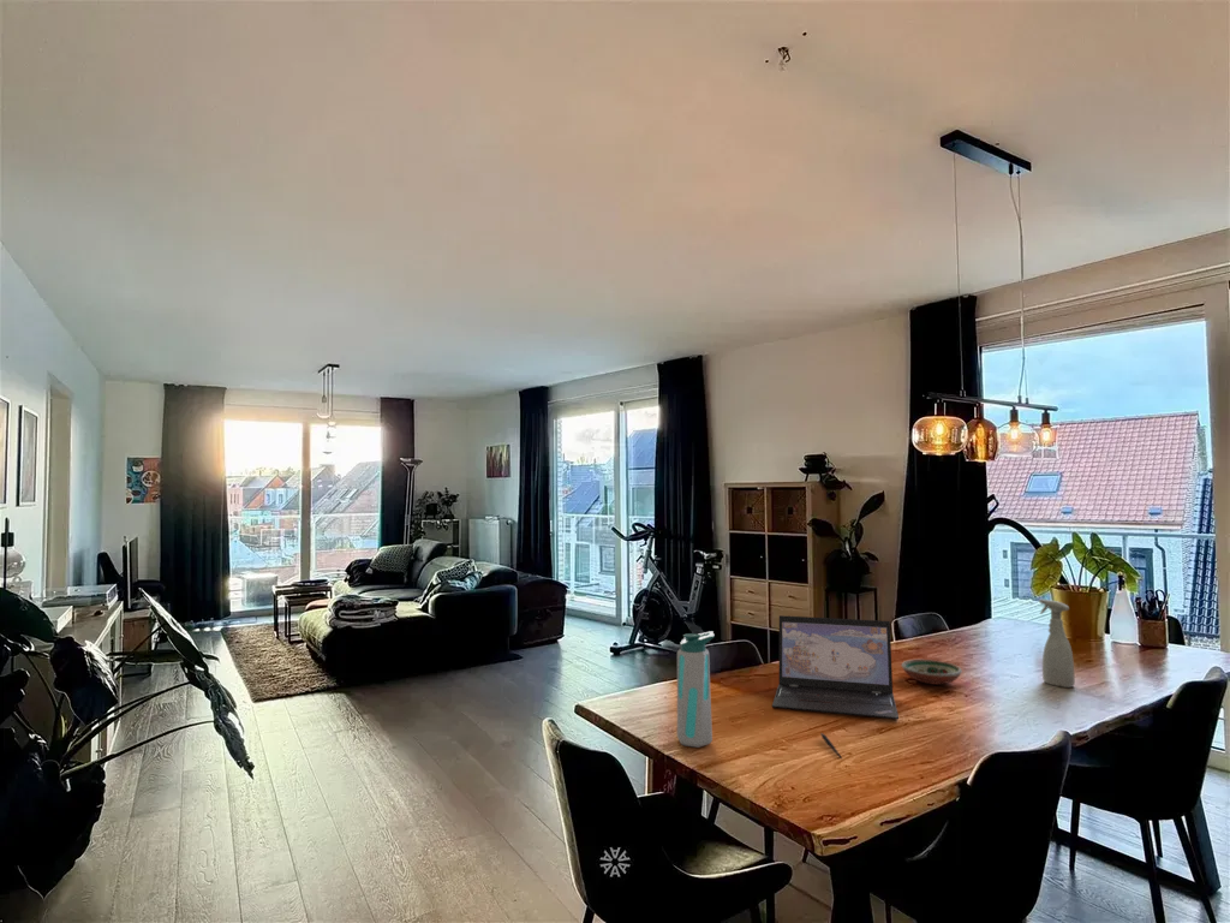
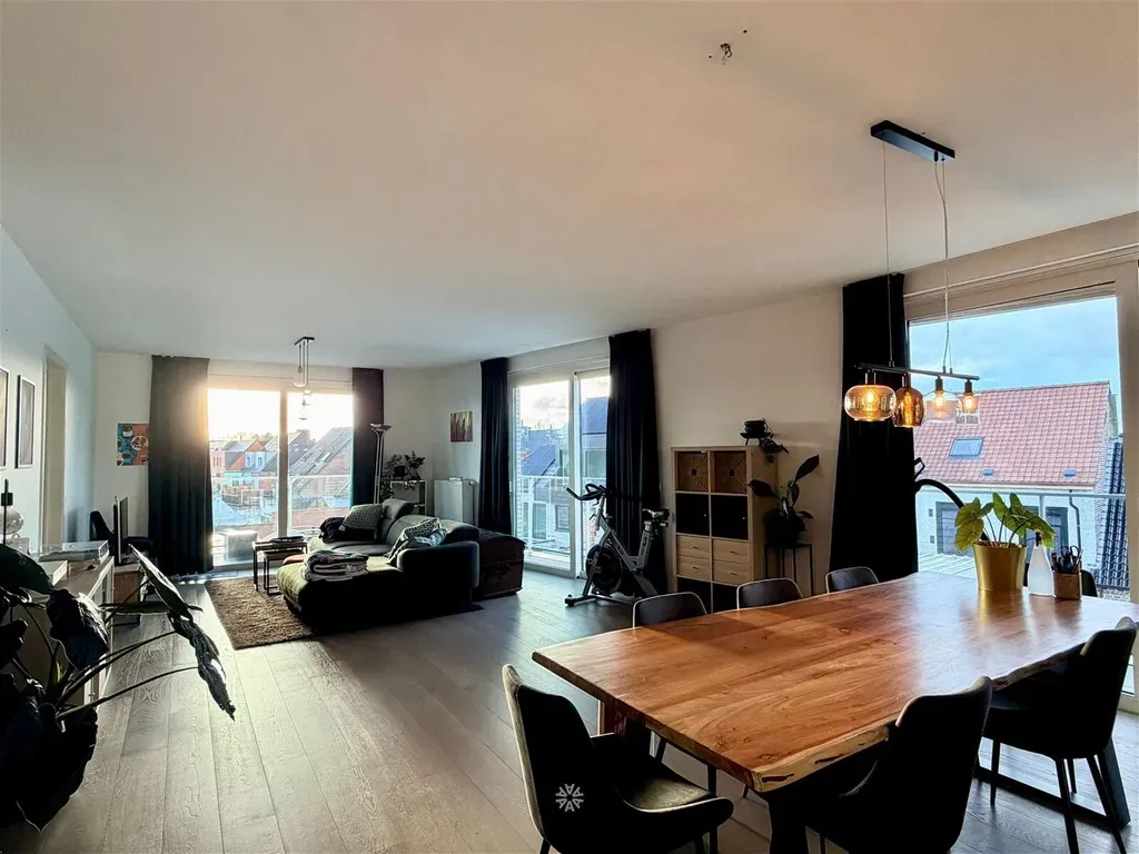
- water bottle (695, 686)
- spray bottle (1057, 642)
- pen (830, 744)
- decorative bowl (931, 673)
- laptop (832, 663)
